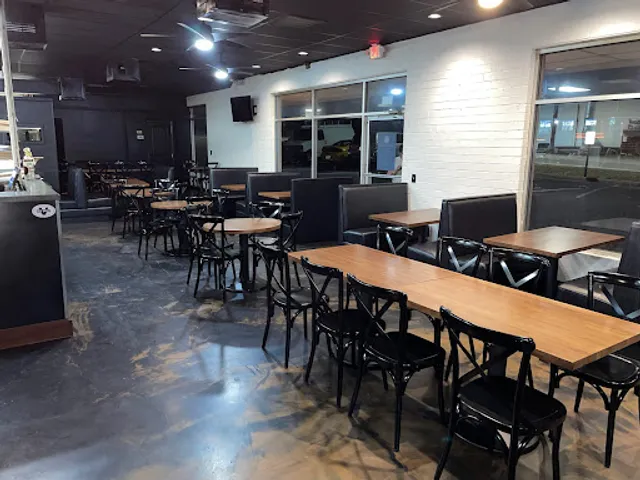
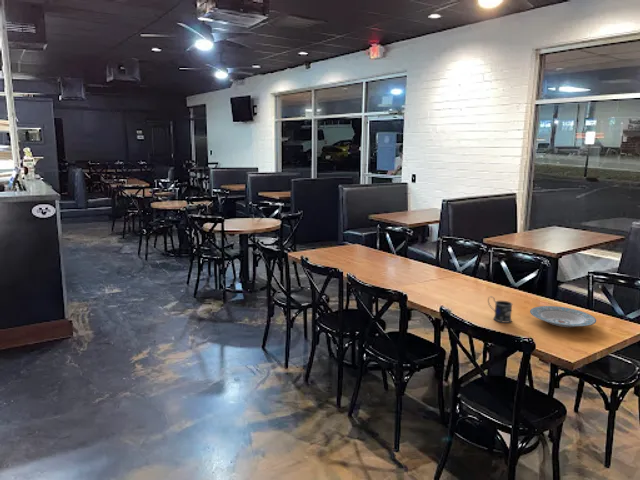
+ plate (561, 318)
+ mug (499, 308)
